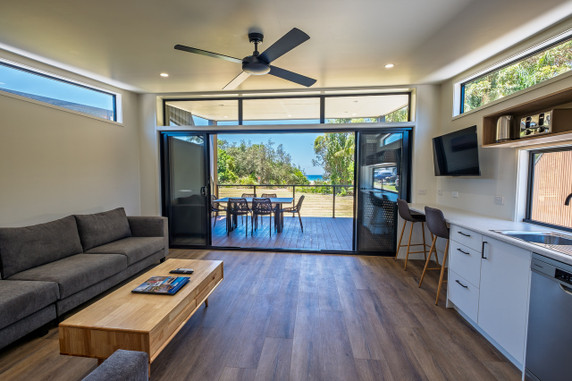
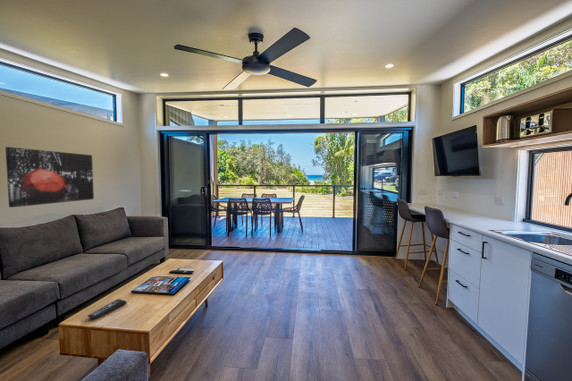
+ remote control (108, 308)
+ wall art (56, 177)
